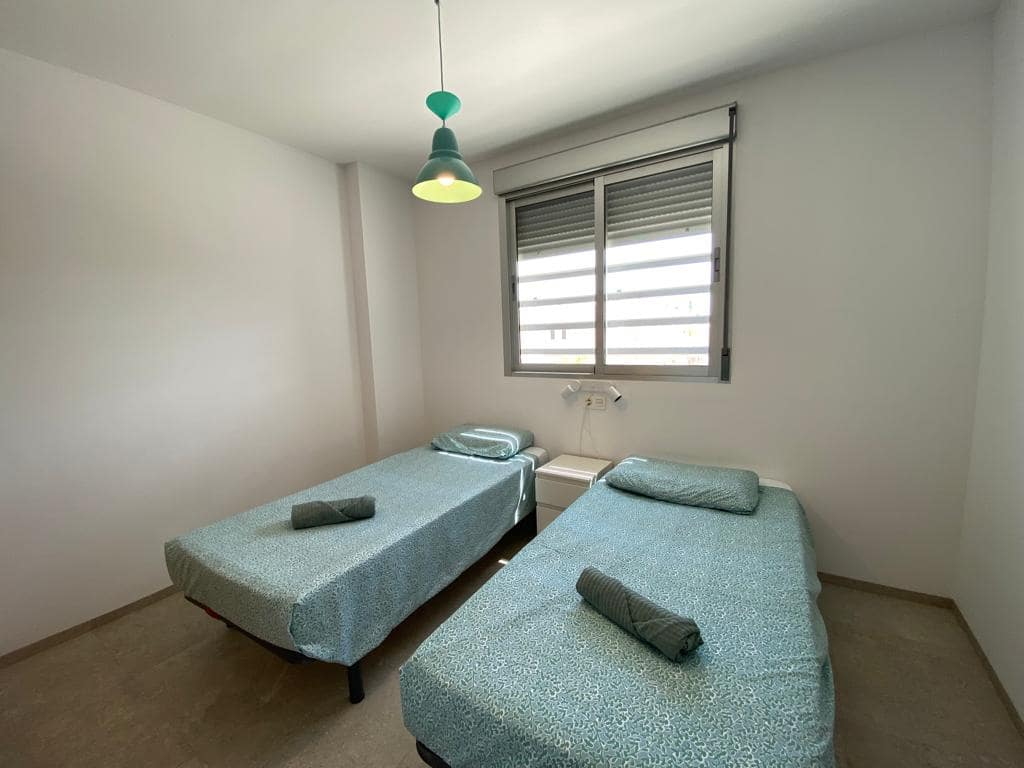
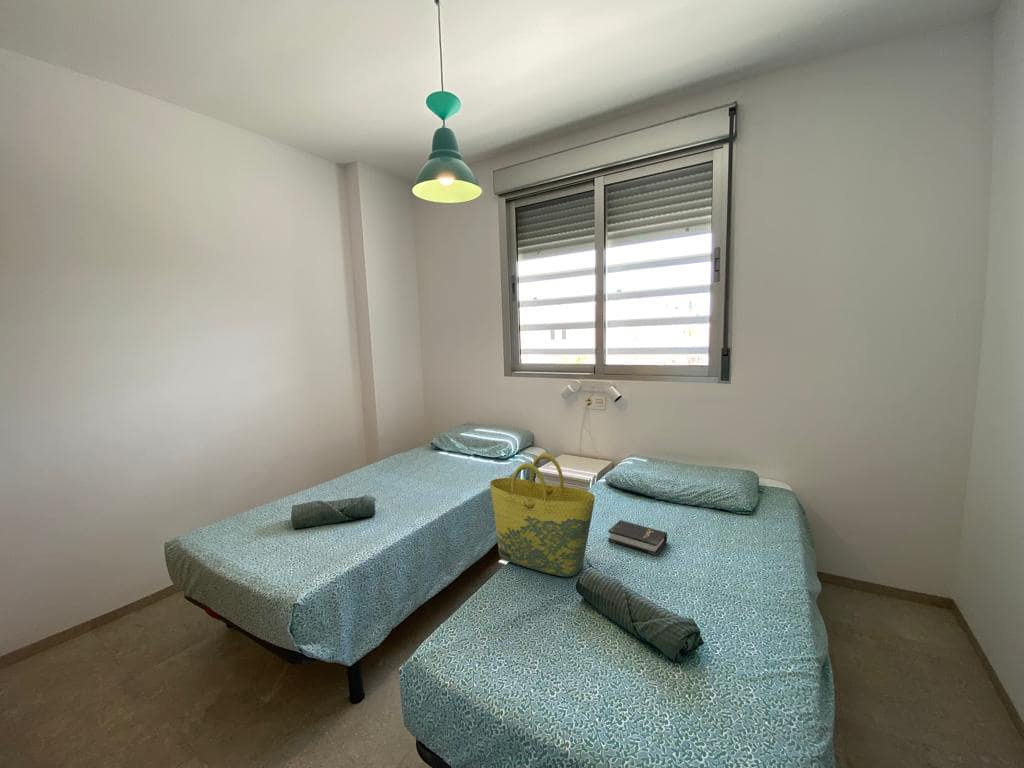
+ hardback book (637, 535)
+ tote bag (538, 509)
